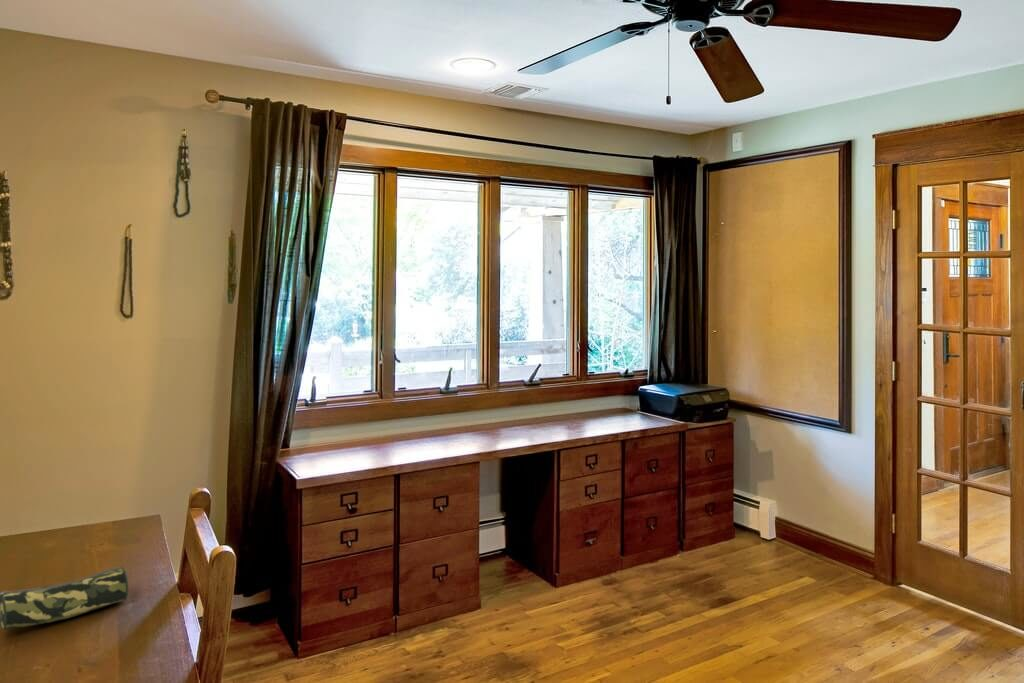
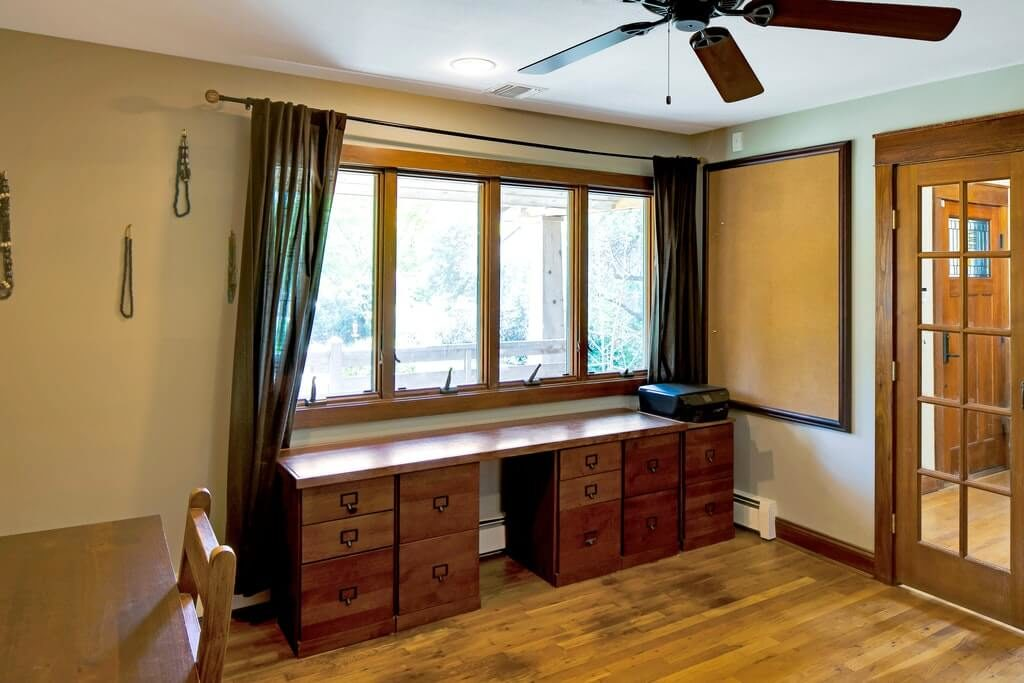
- pencil case (62, 598)
